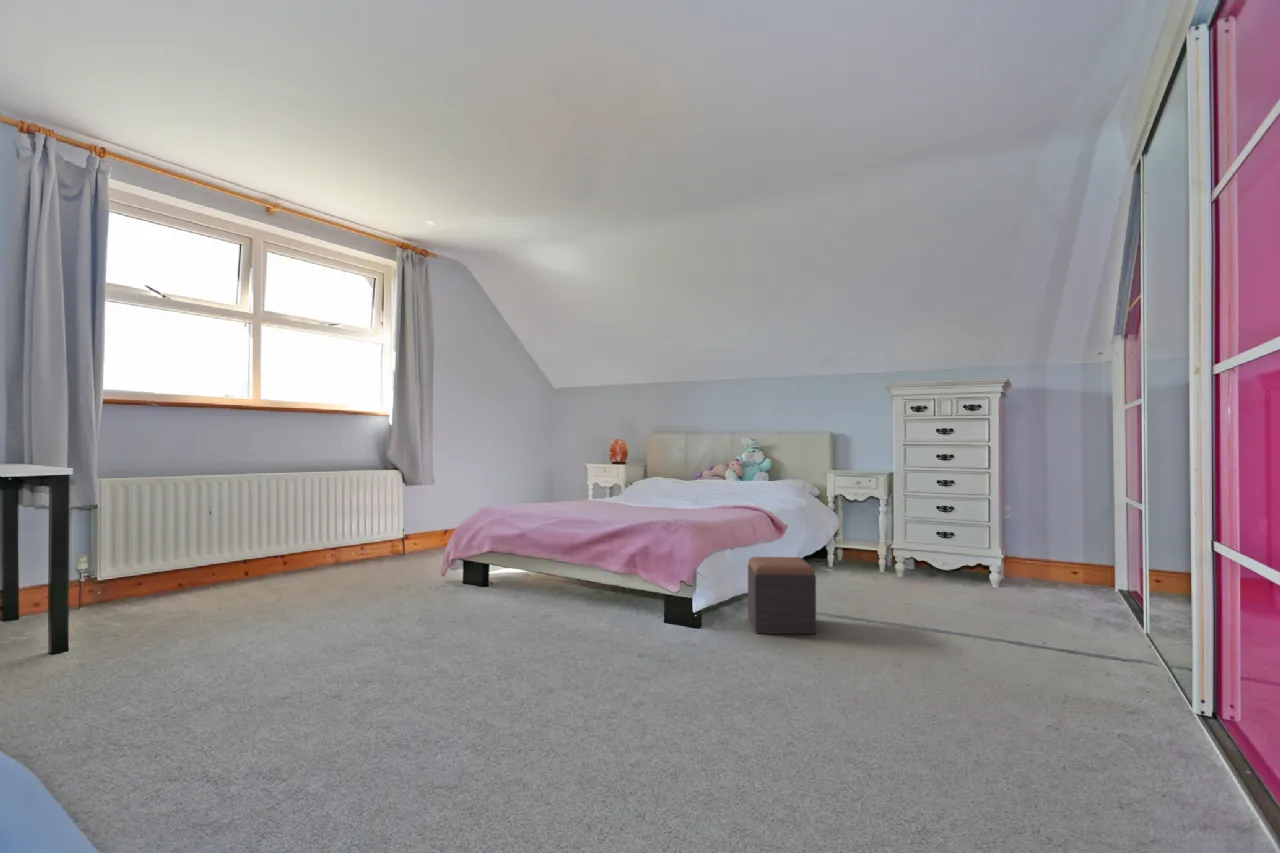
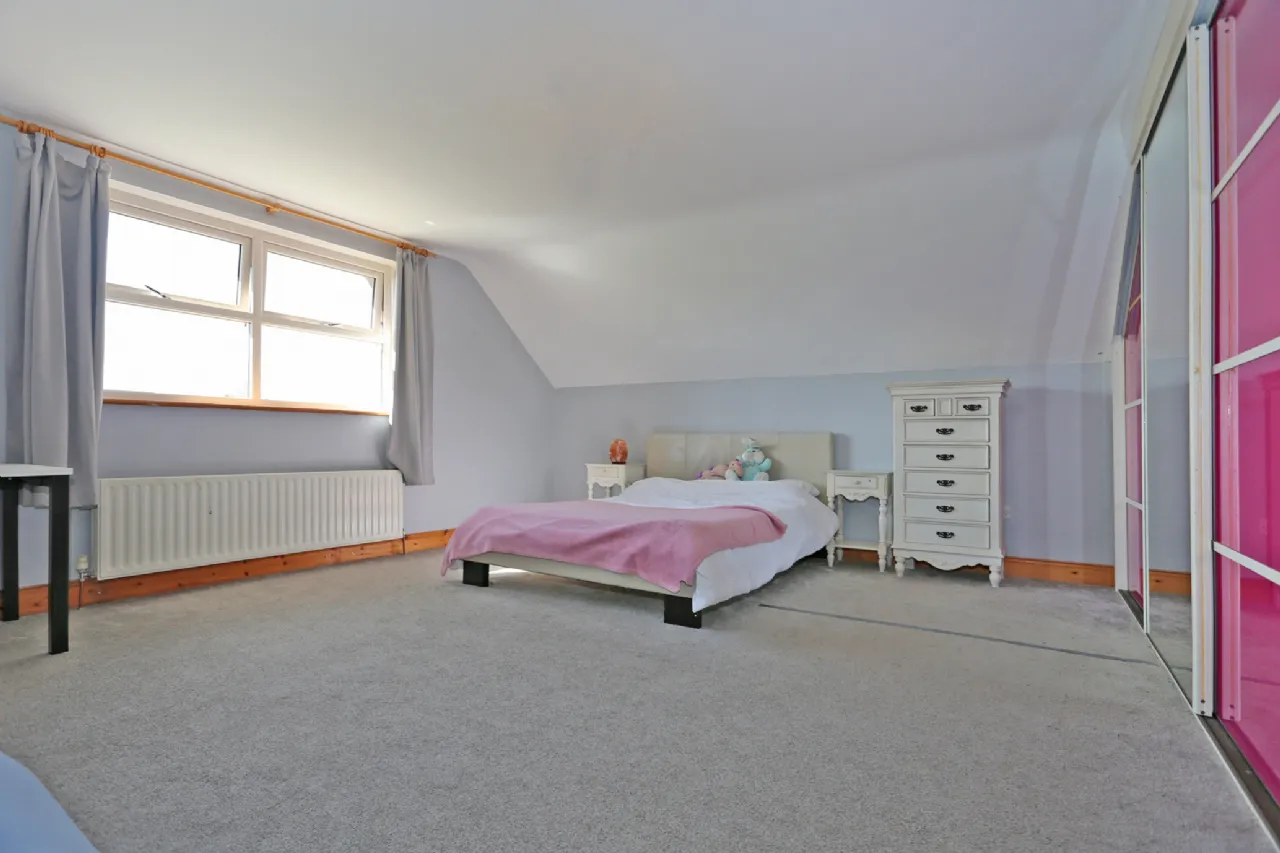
- footstool (780, 593)
